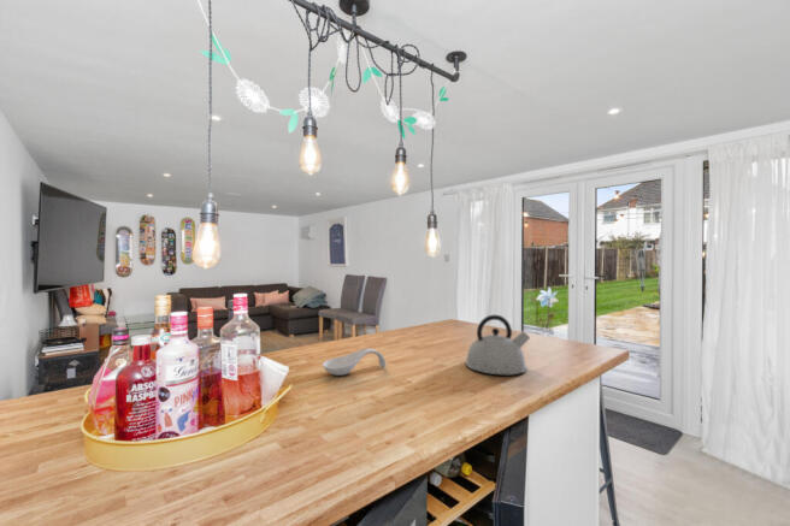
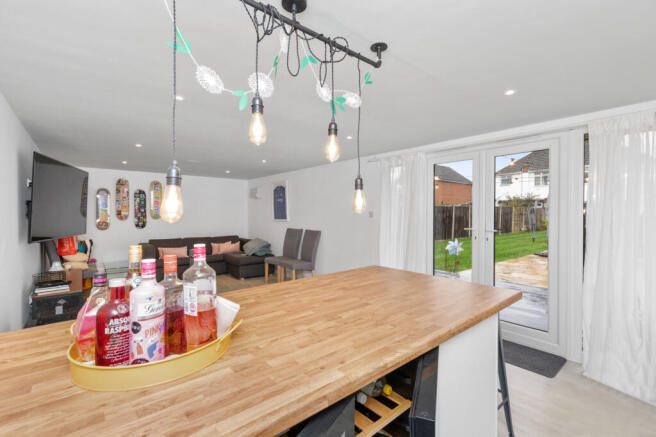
- spoon rest (354, 360)
- kettle (497, 339)
